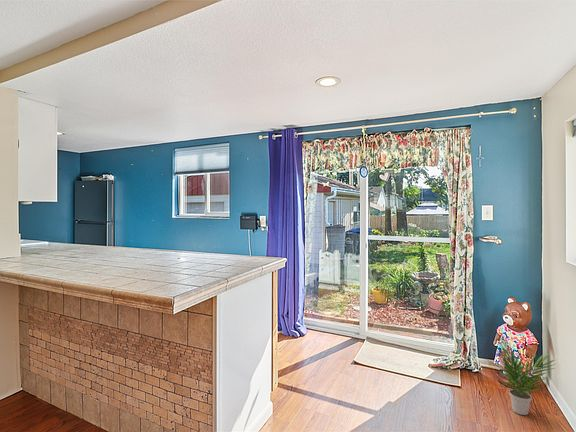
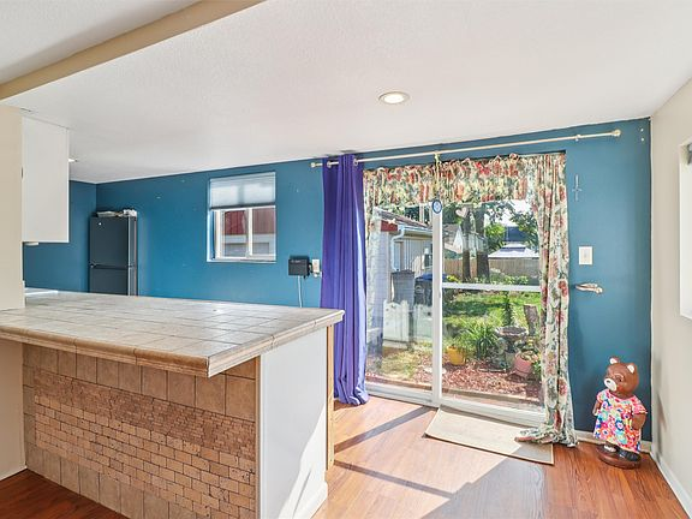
- potted plant (518, 376)
